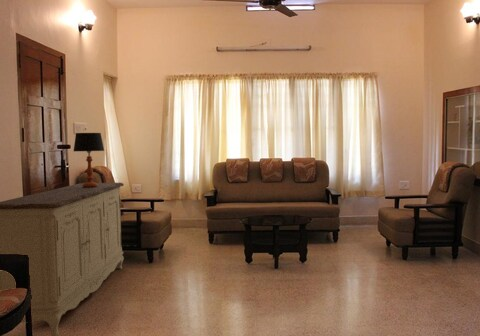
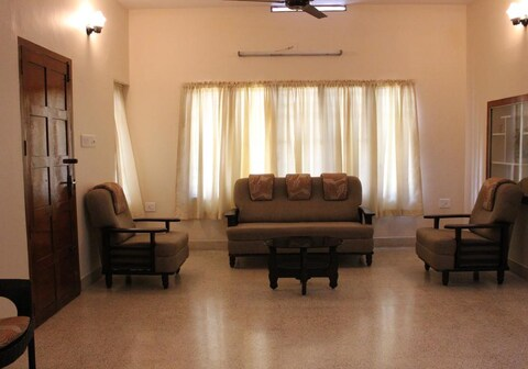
- table lamp (89, 159)
- sideboard (72, 243)
